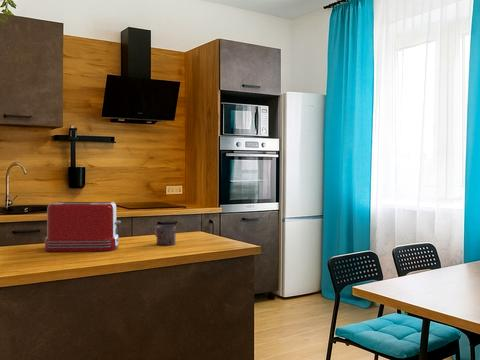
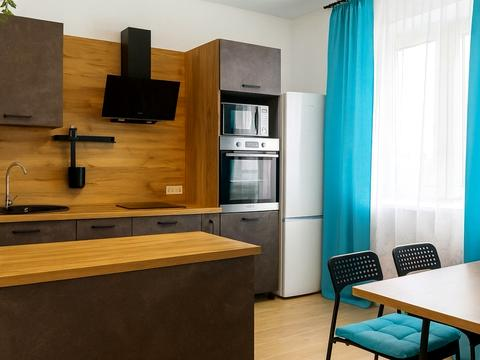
- toaster (82, 225)
- mug (164, 234)
